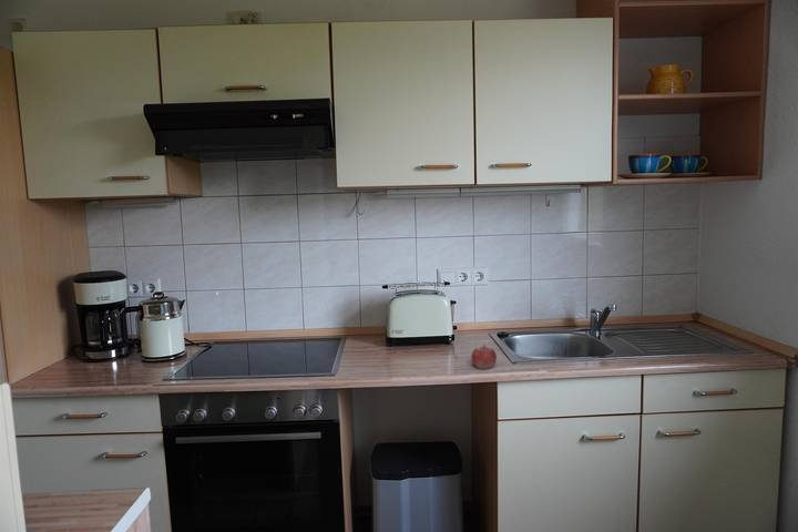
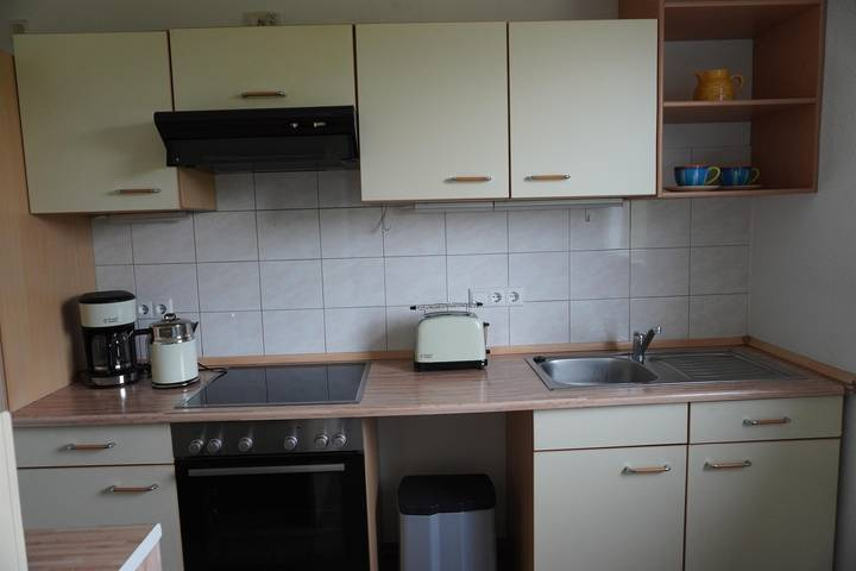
- fruit (483, 355)
